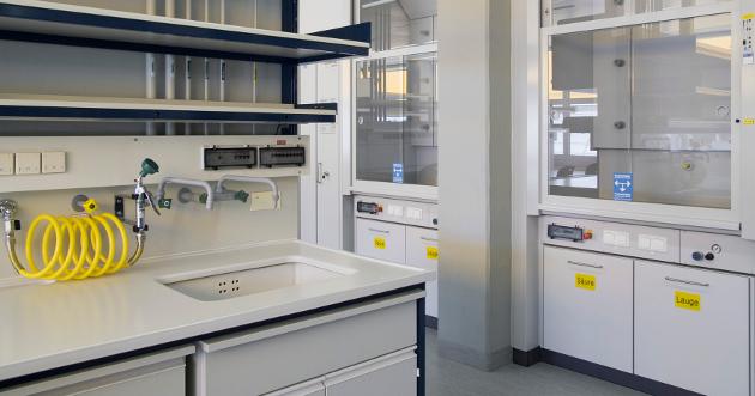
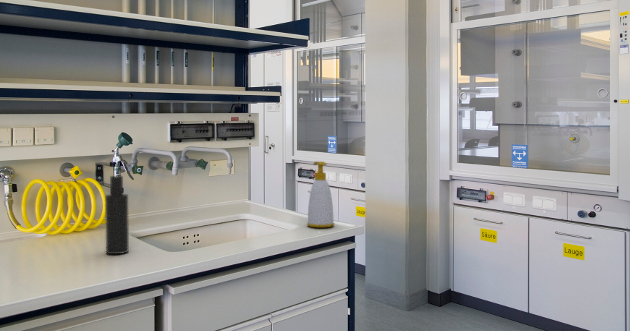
+ soap bottle (320, 193)
+ atomizer (117, 214)
